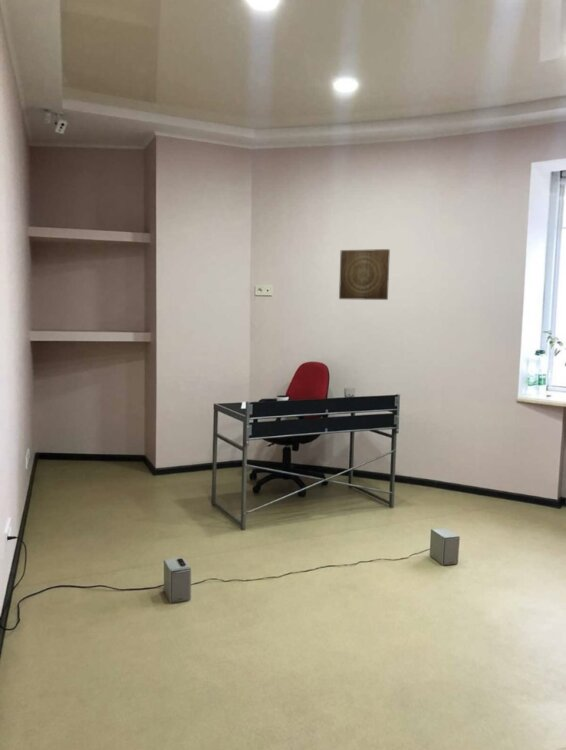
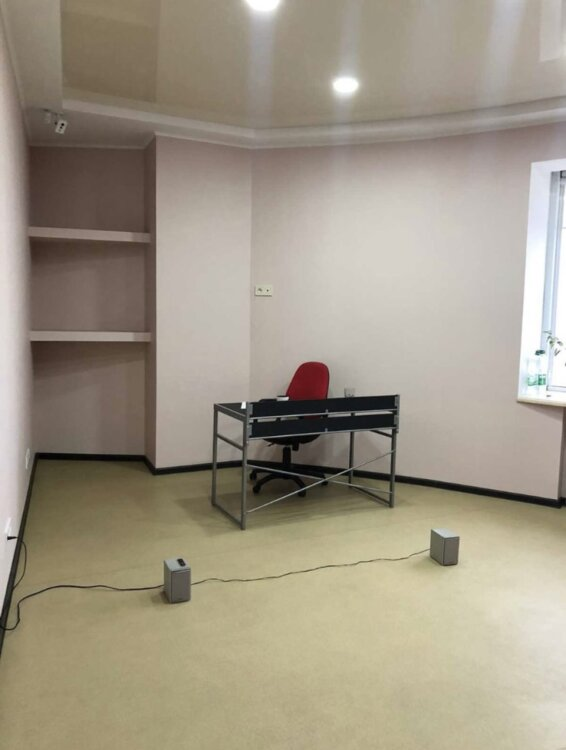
- wall art (363, 274)
